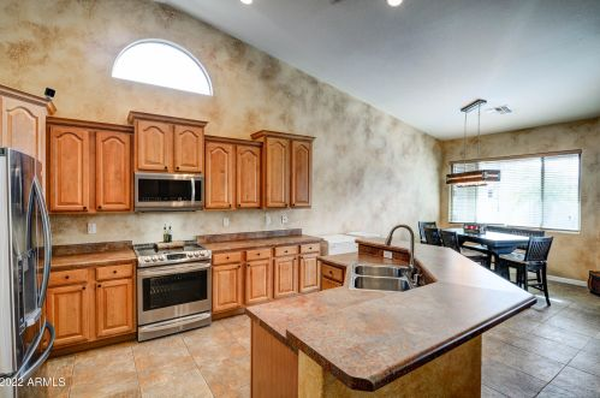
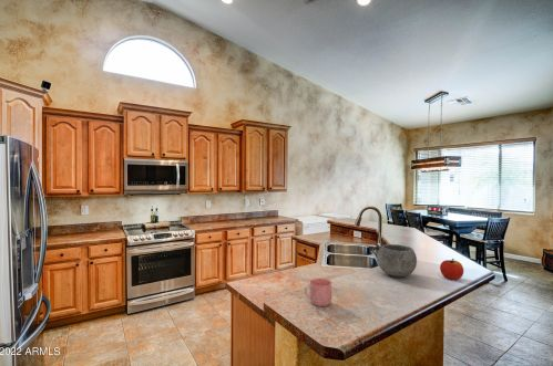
+ bowl (396, 260)
+ mug (317, 293)
+ apple (451, 268)
